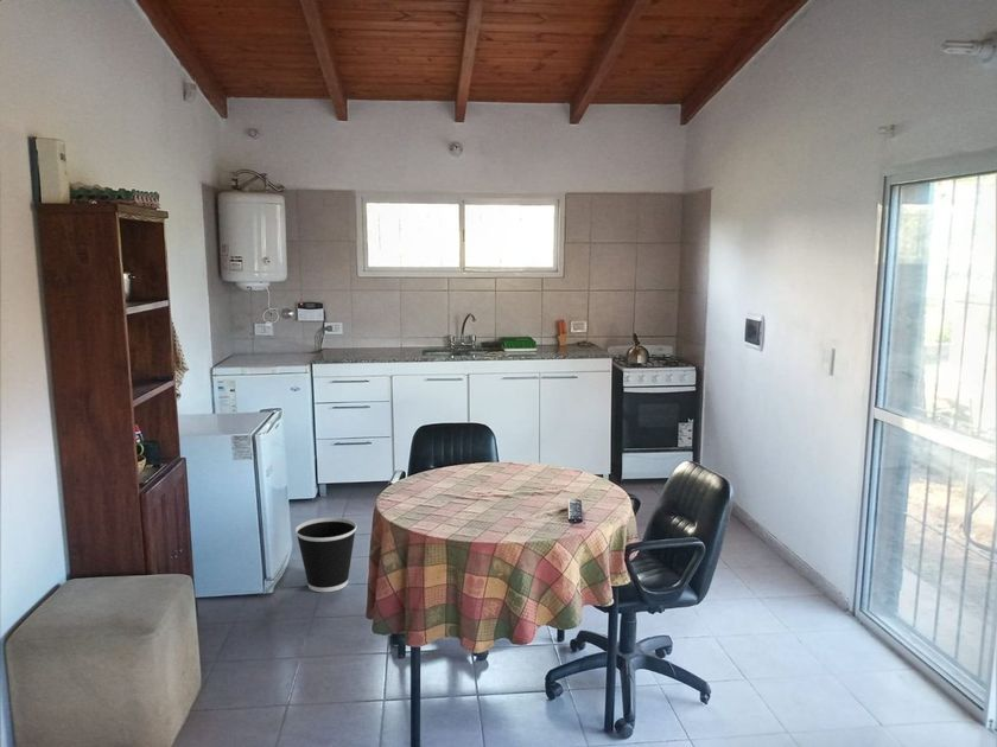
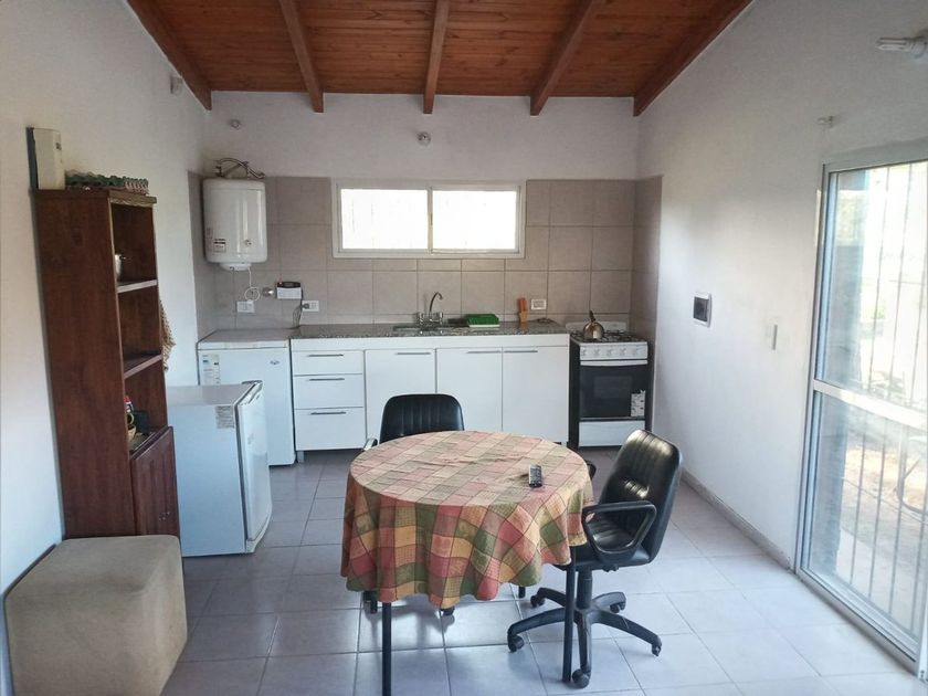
- wastebasket (326, 555)
